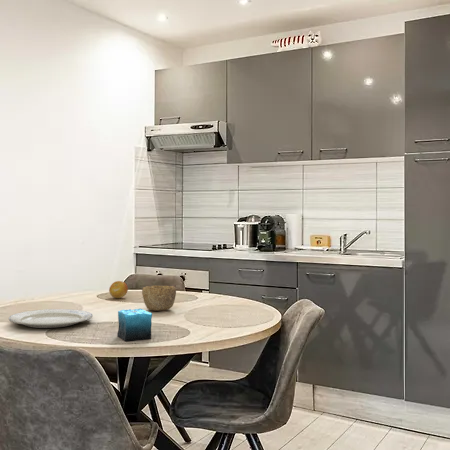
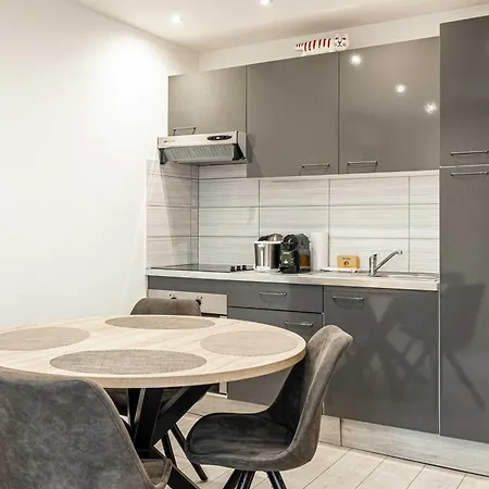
- chinaware (51, 319)
- fruit (118, 289)
- candle (134, 319)
- bowl (159, 297)
